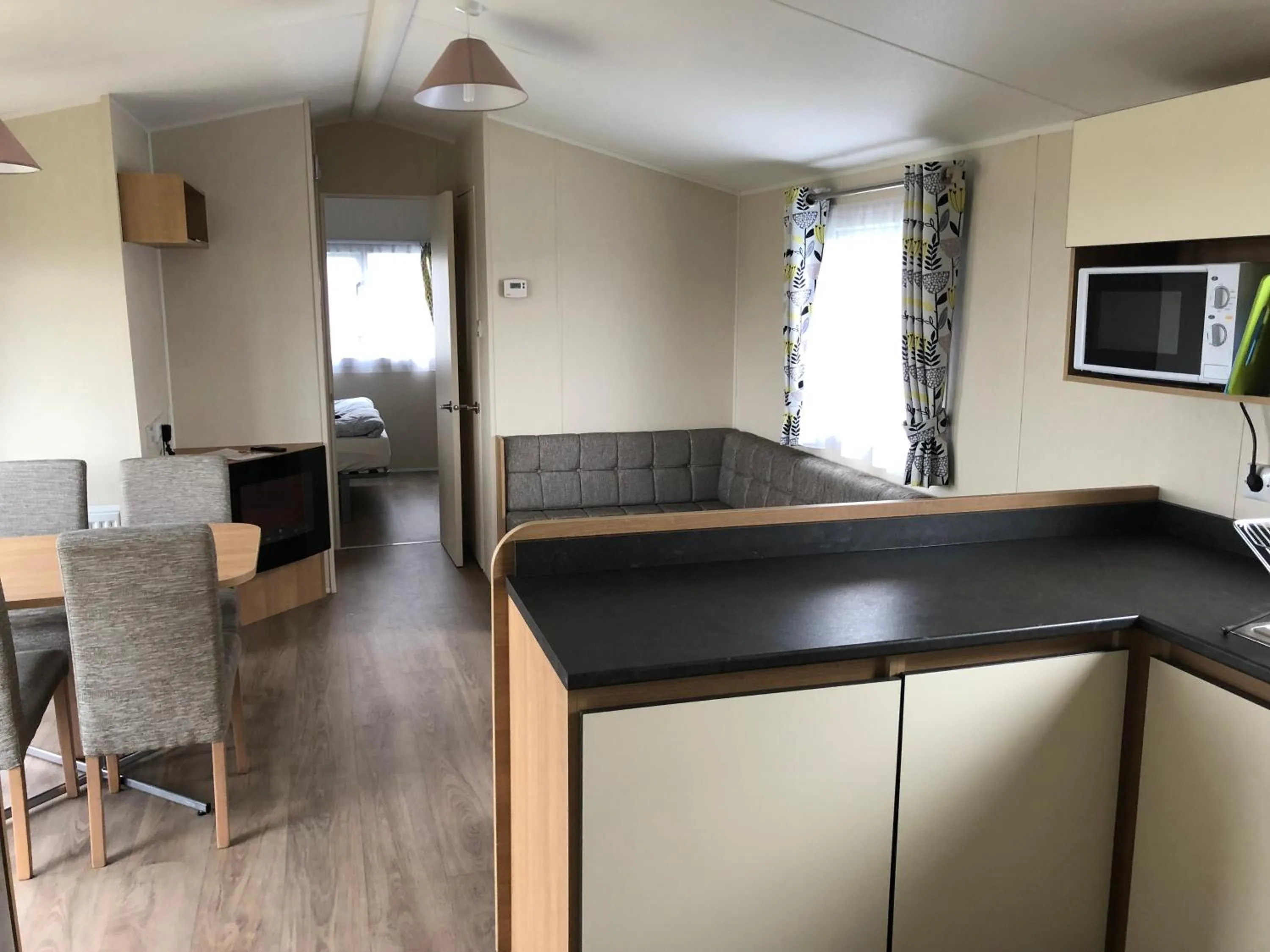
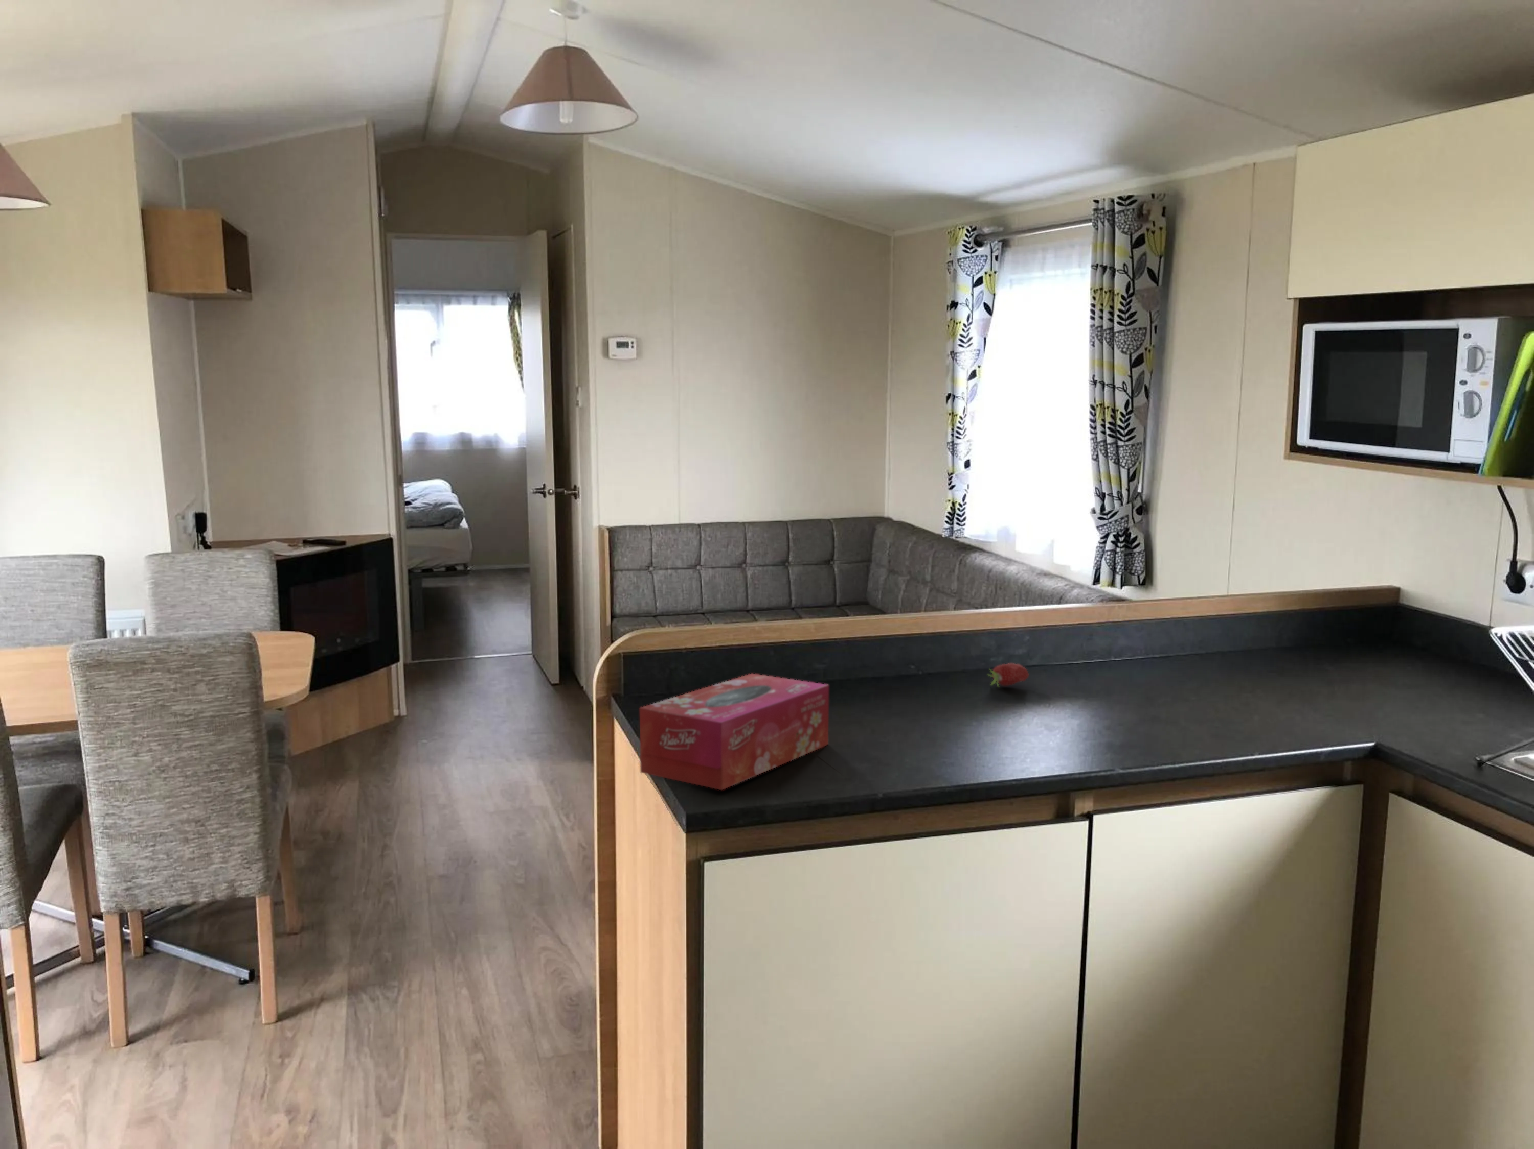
+ fruit (1007, 675)
+ tissue box (738, 727)
